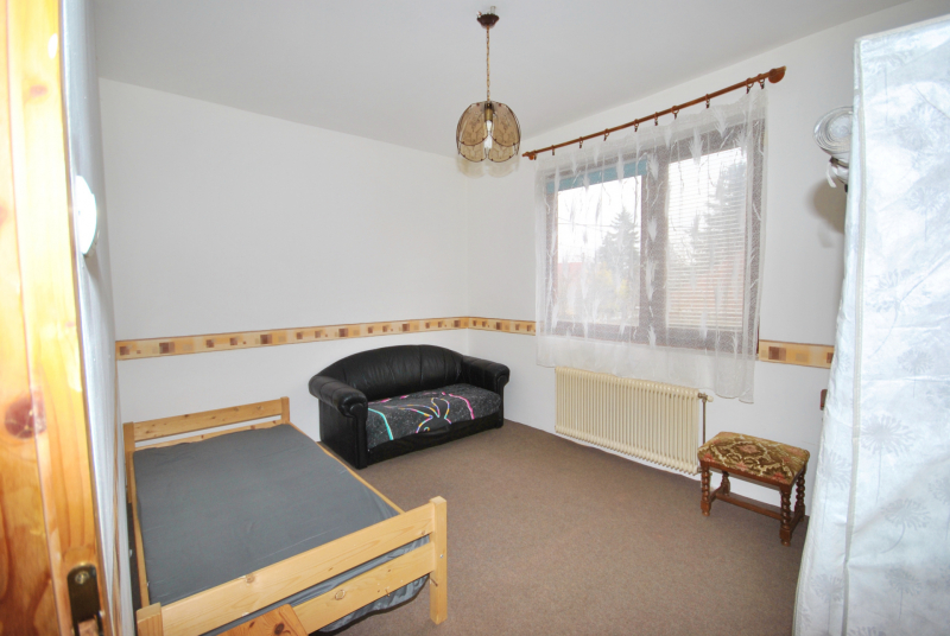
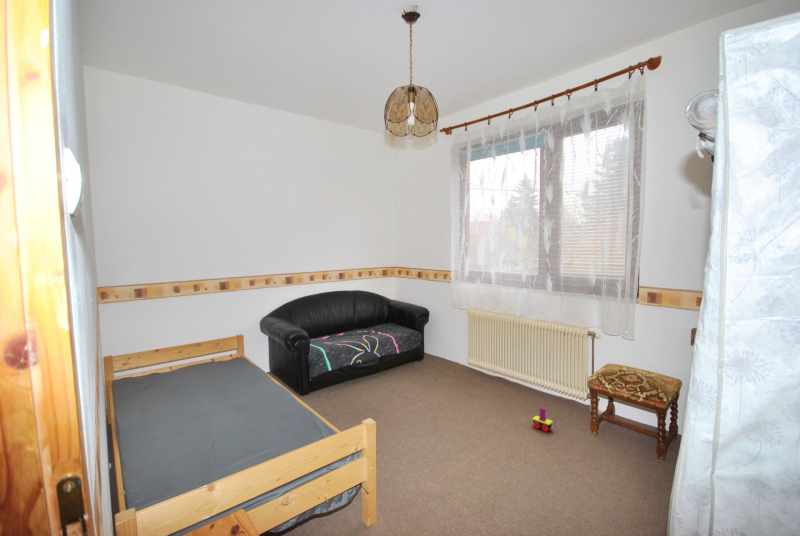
+ toy train (542, 418)
